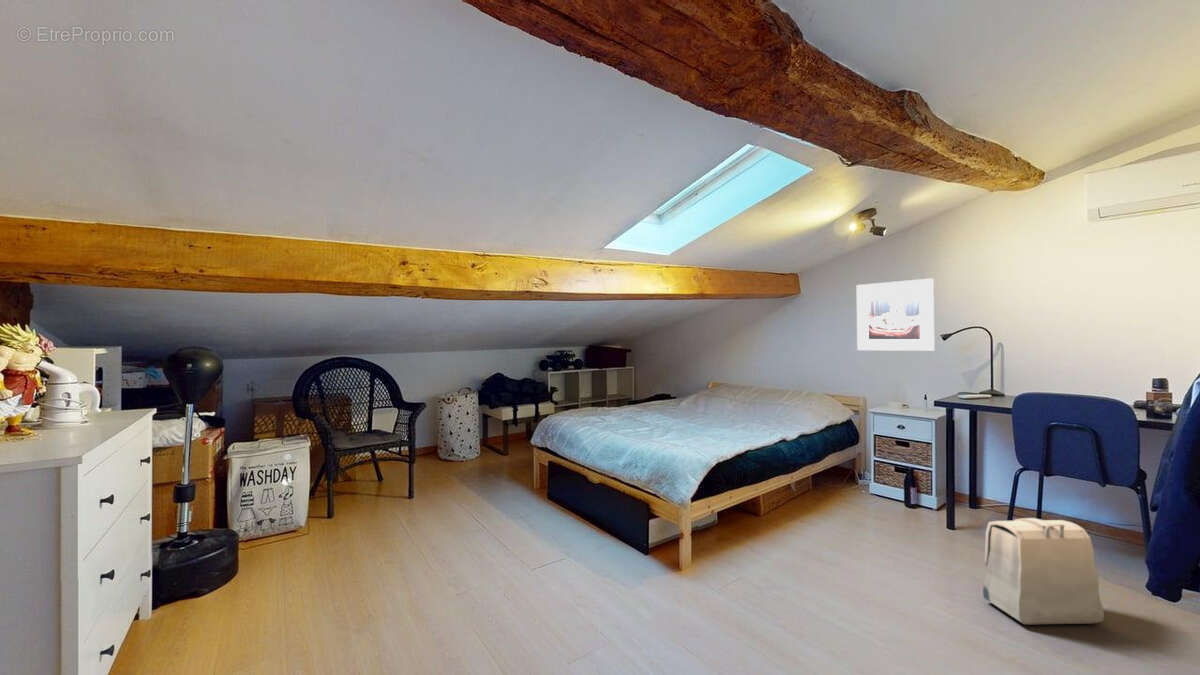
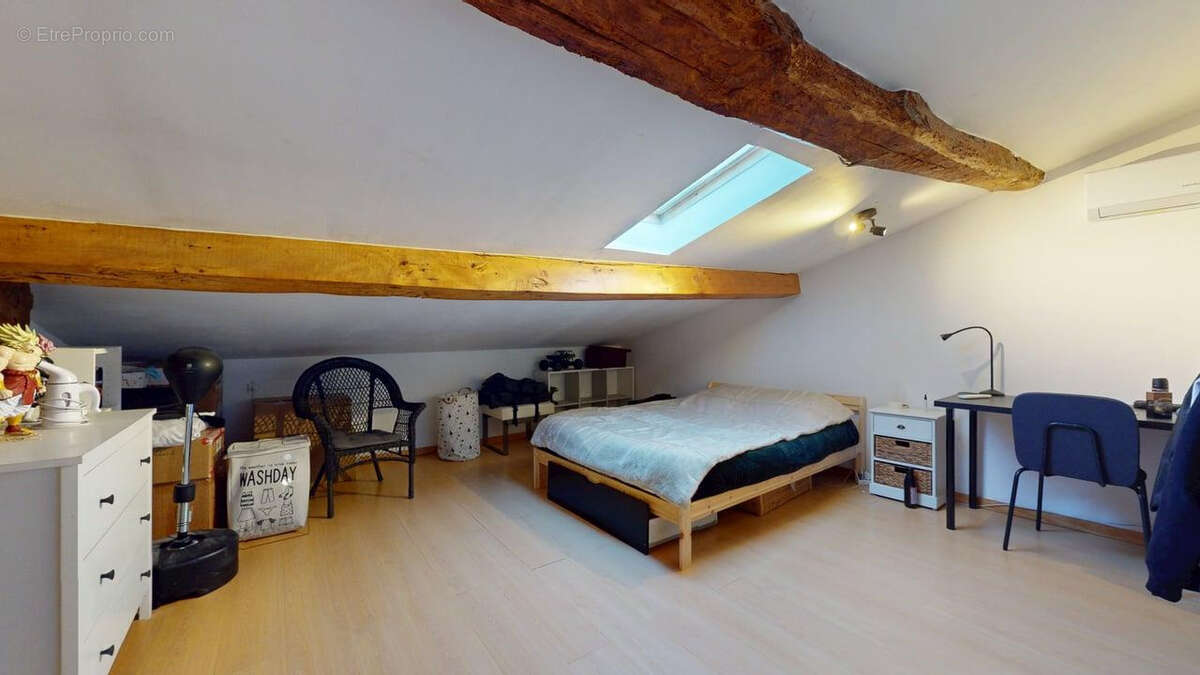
- backpack (1036, 563)
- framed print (893, 316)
